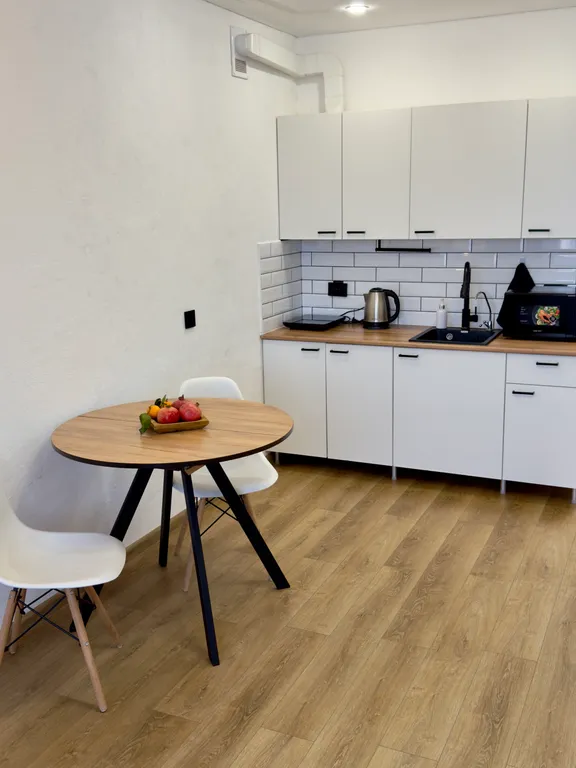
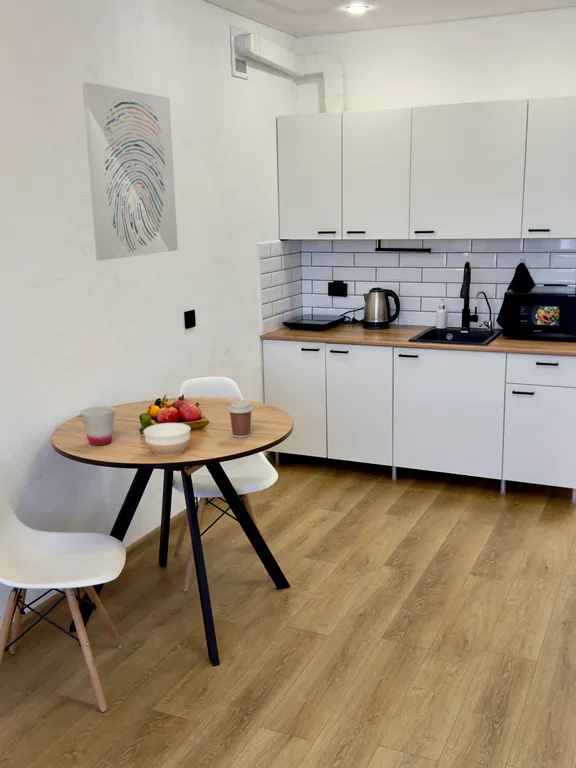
+ bowl (167, 440)
+ wall art (134, 174)
+ cup (99, 426)
+ coffee cup (240, 419)
